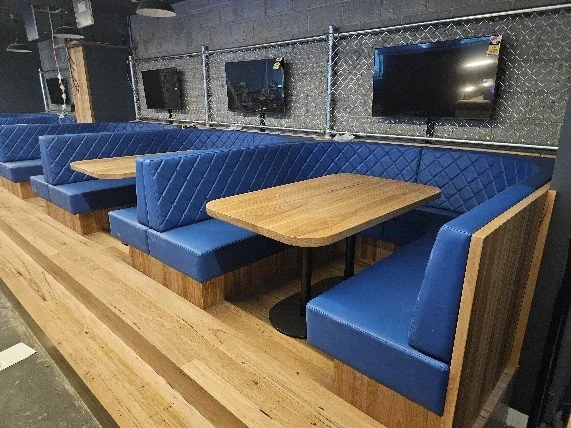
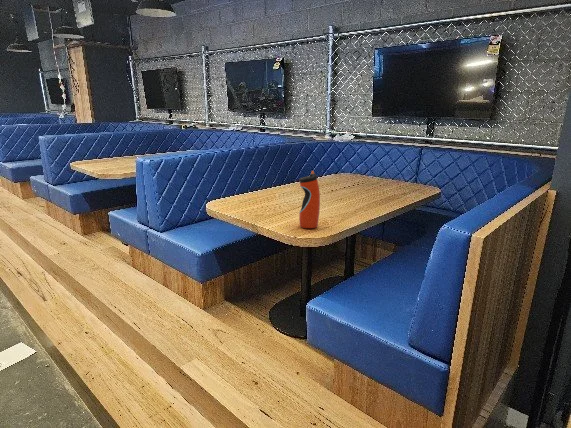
+ water bottle (309, 199)
